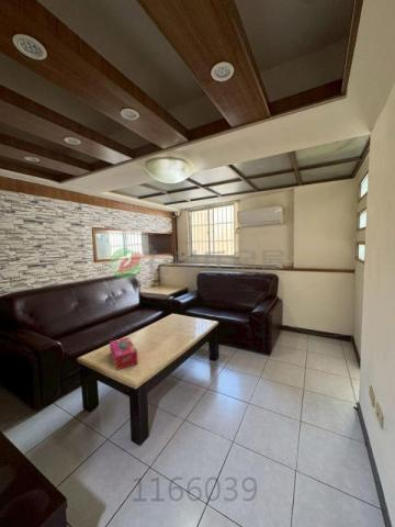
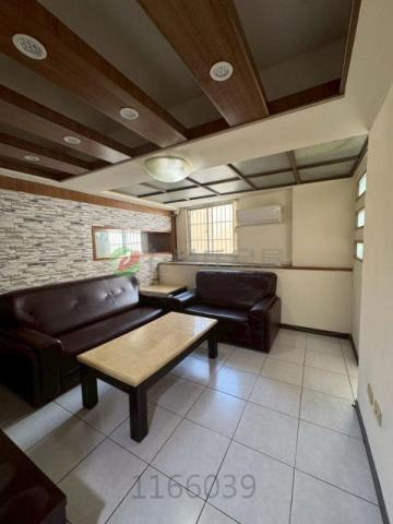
- tissue box (123, 351)
